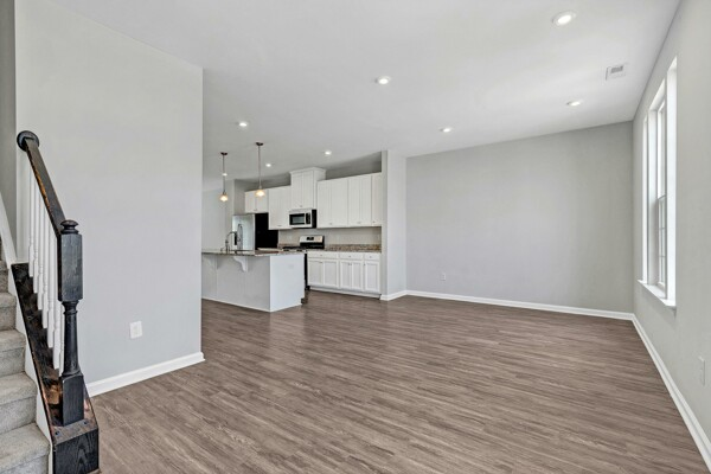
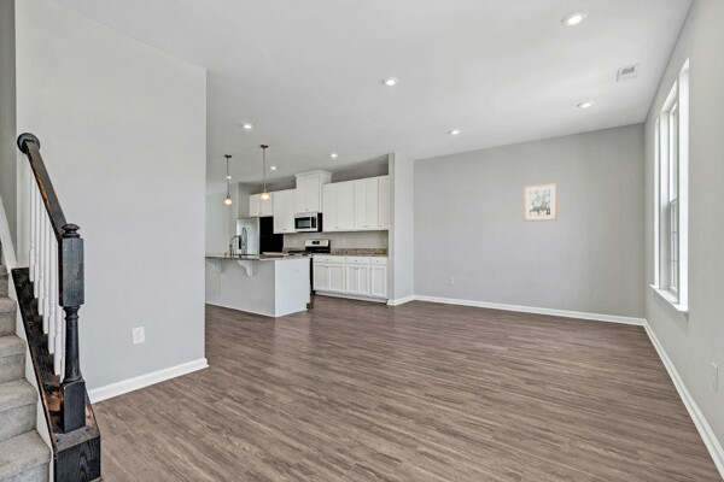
+ wall art (539, 202)
